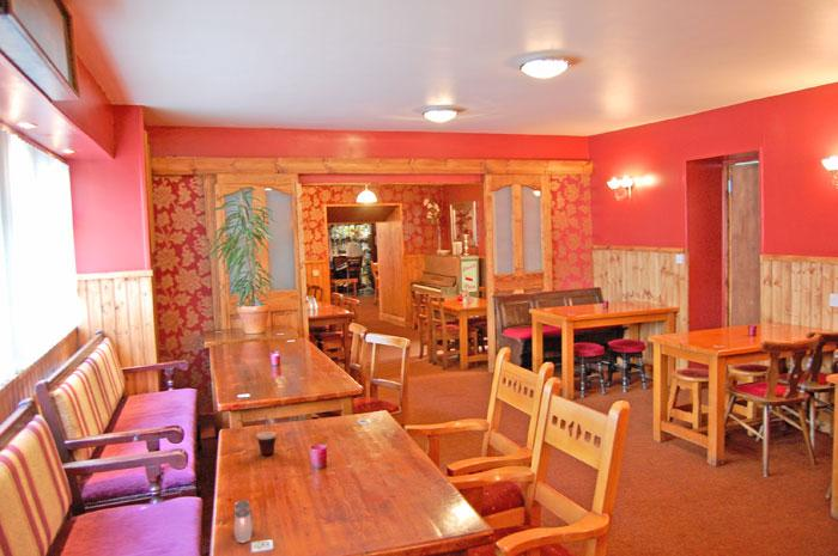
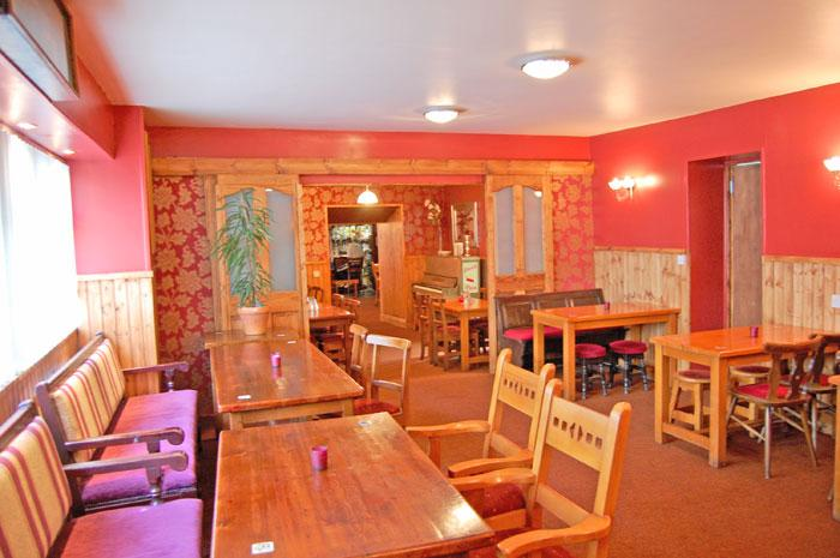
- cup (266, 434)
- salt and pepper shaker (242, 520)
